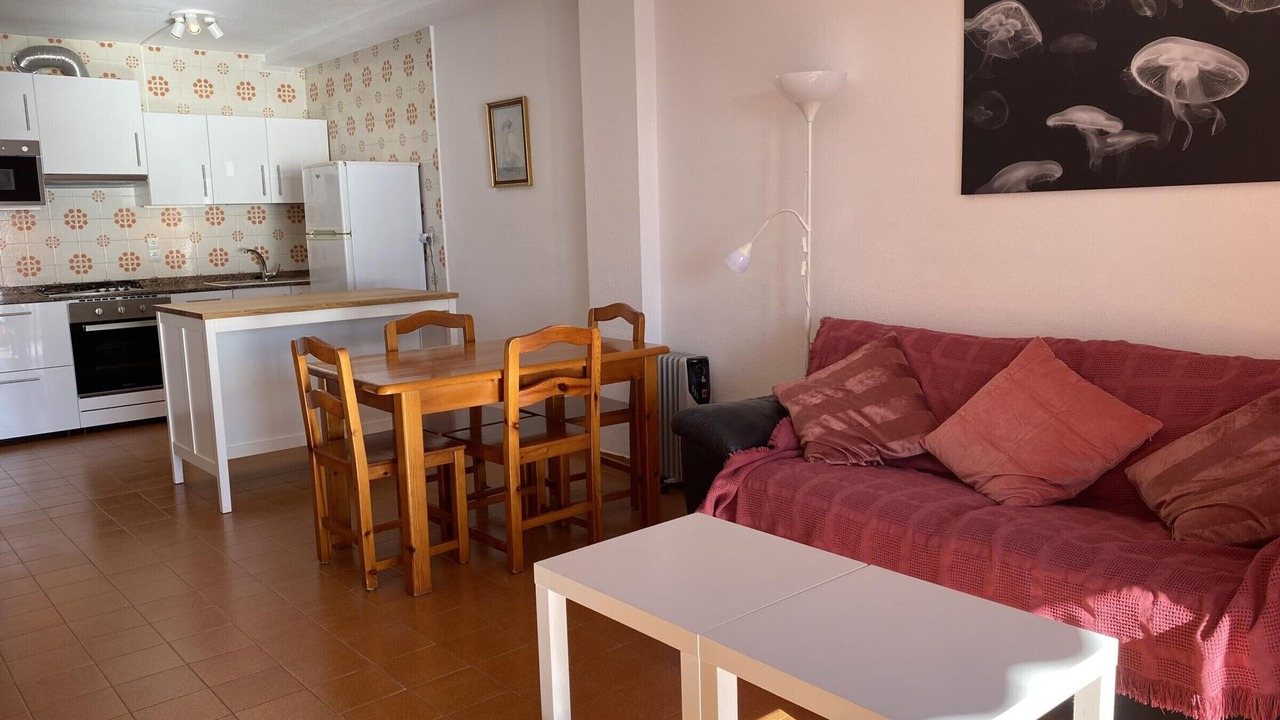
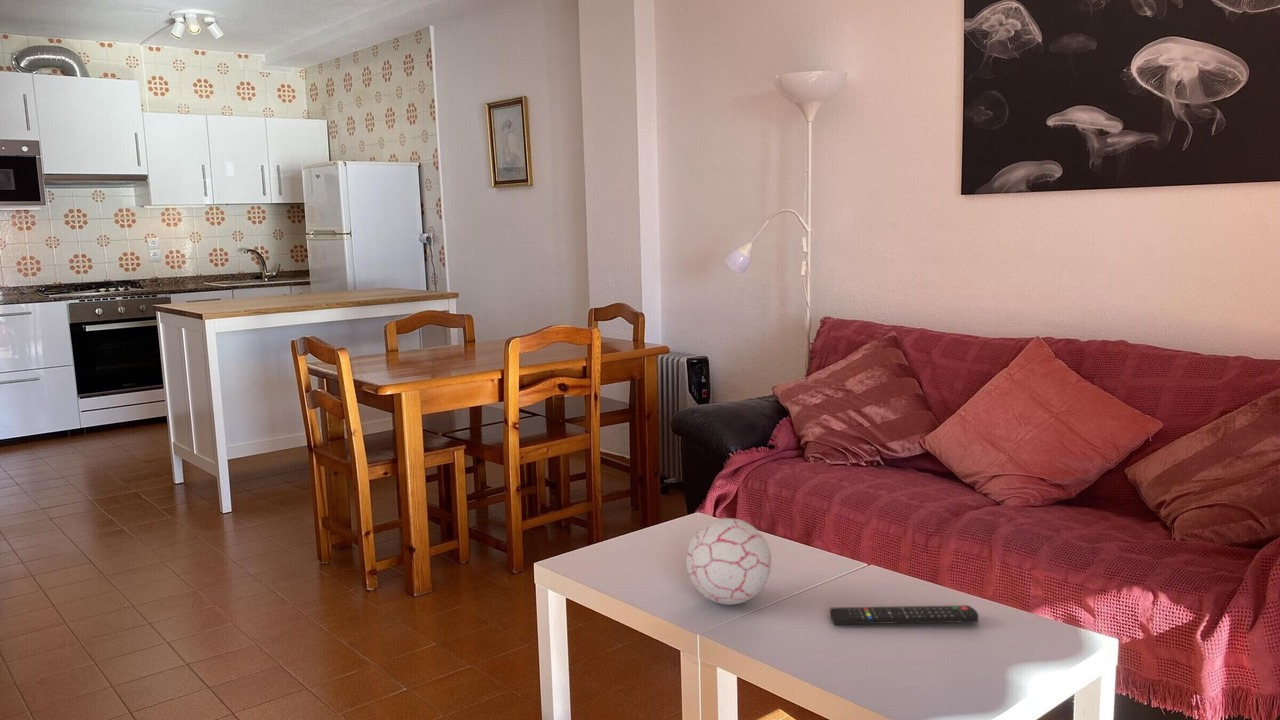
+ decorative ball (728, 561)
+ remote control (904, 616)
